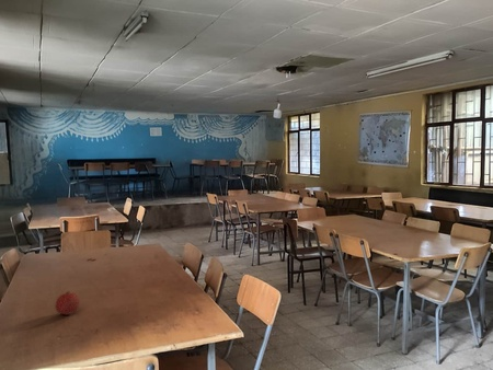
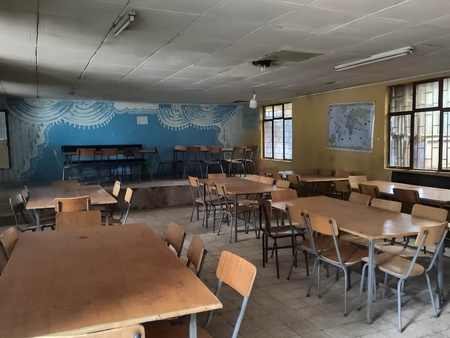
- fruit (67, 302)
